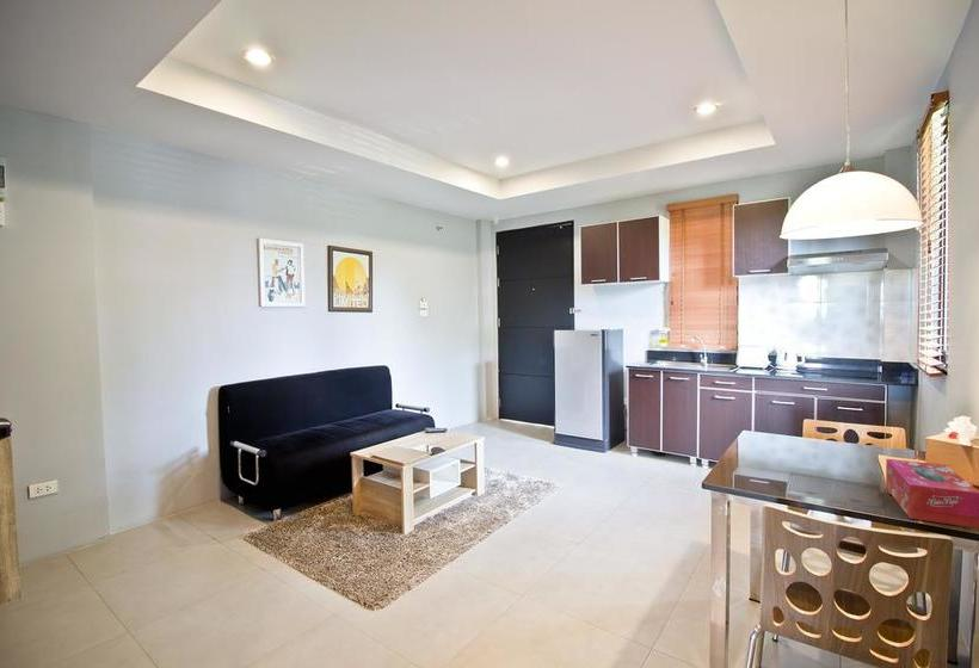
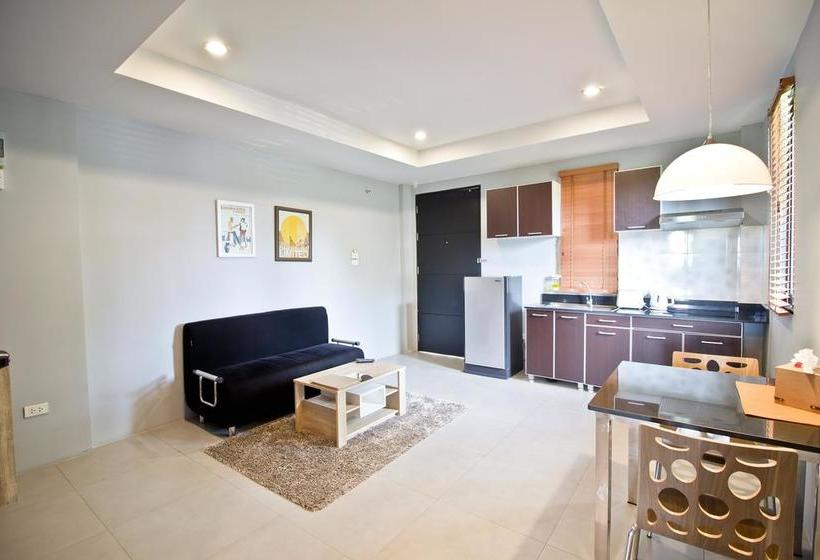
- tissue box (928, 489)
